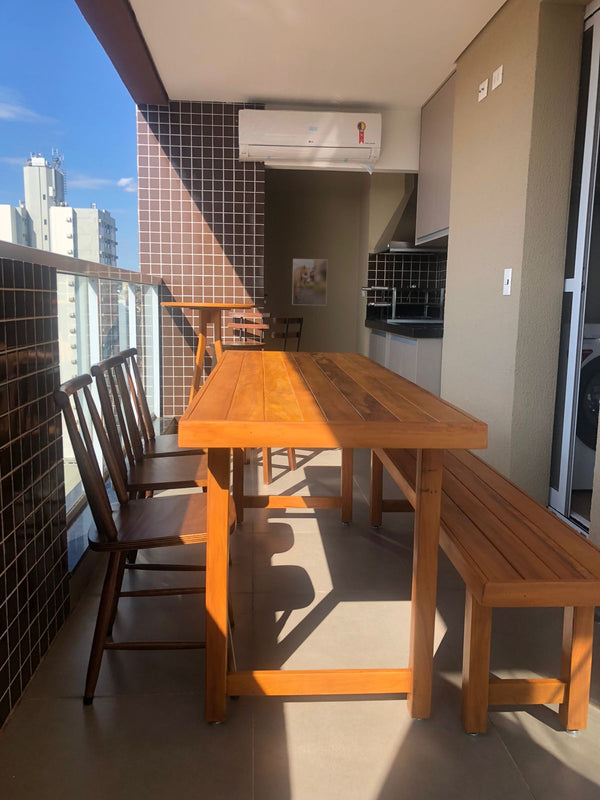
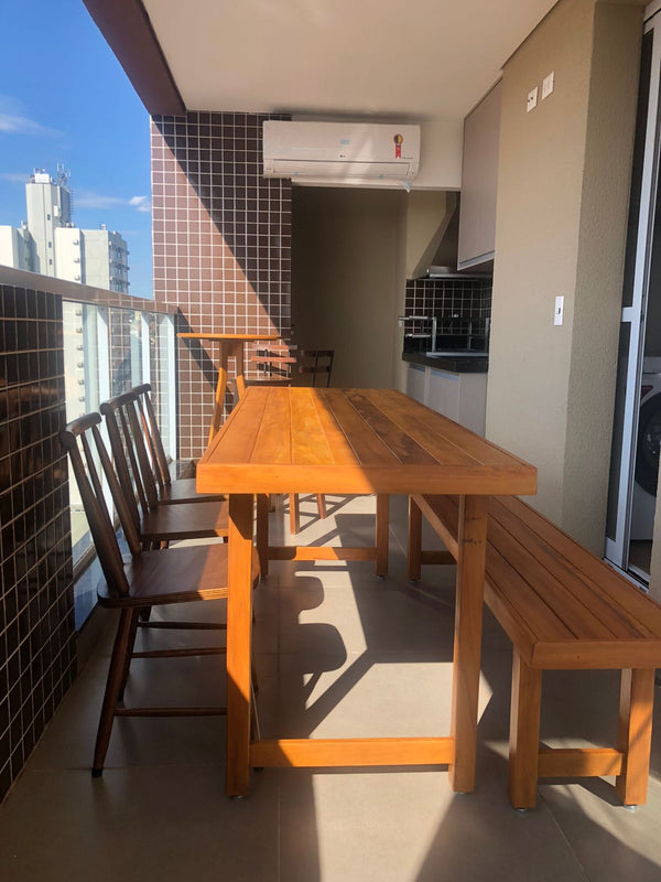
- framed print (309, 282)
